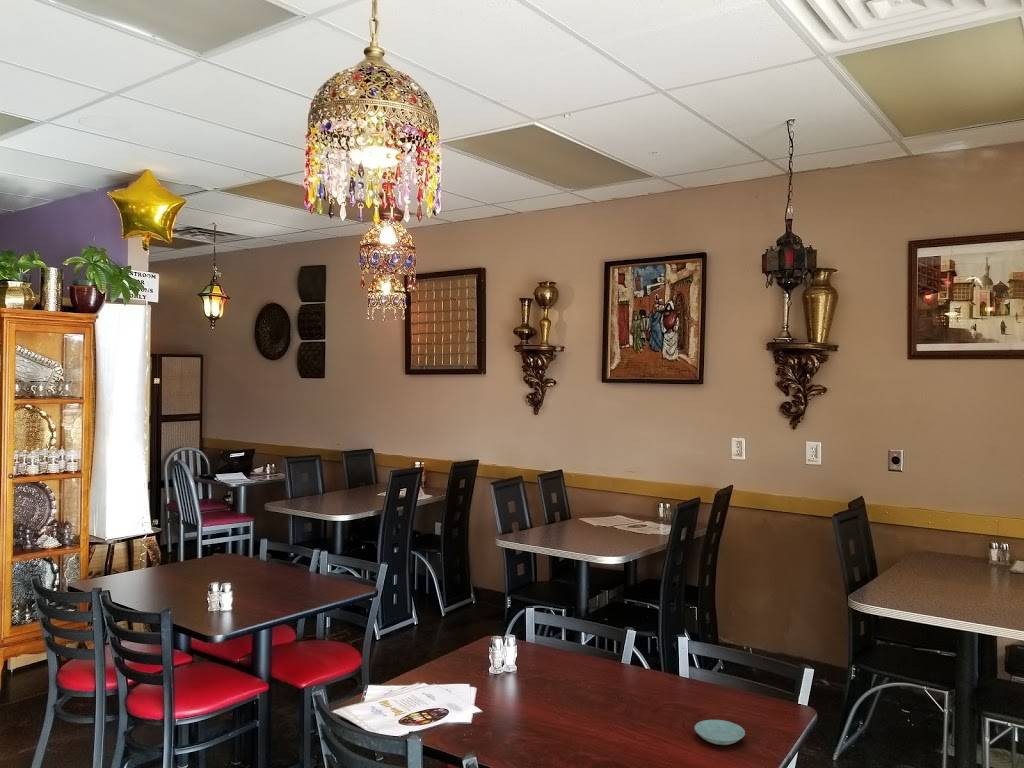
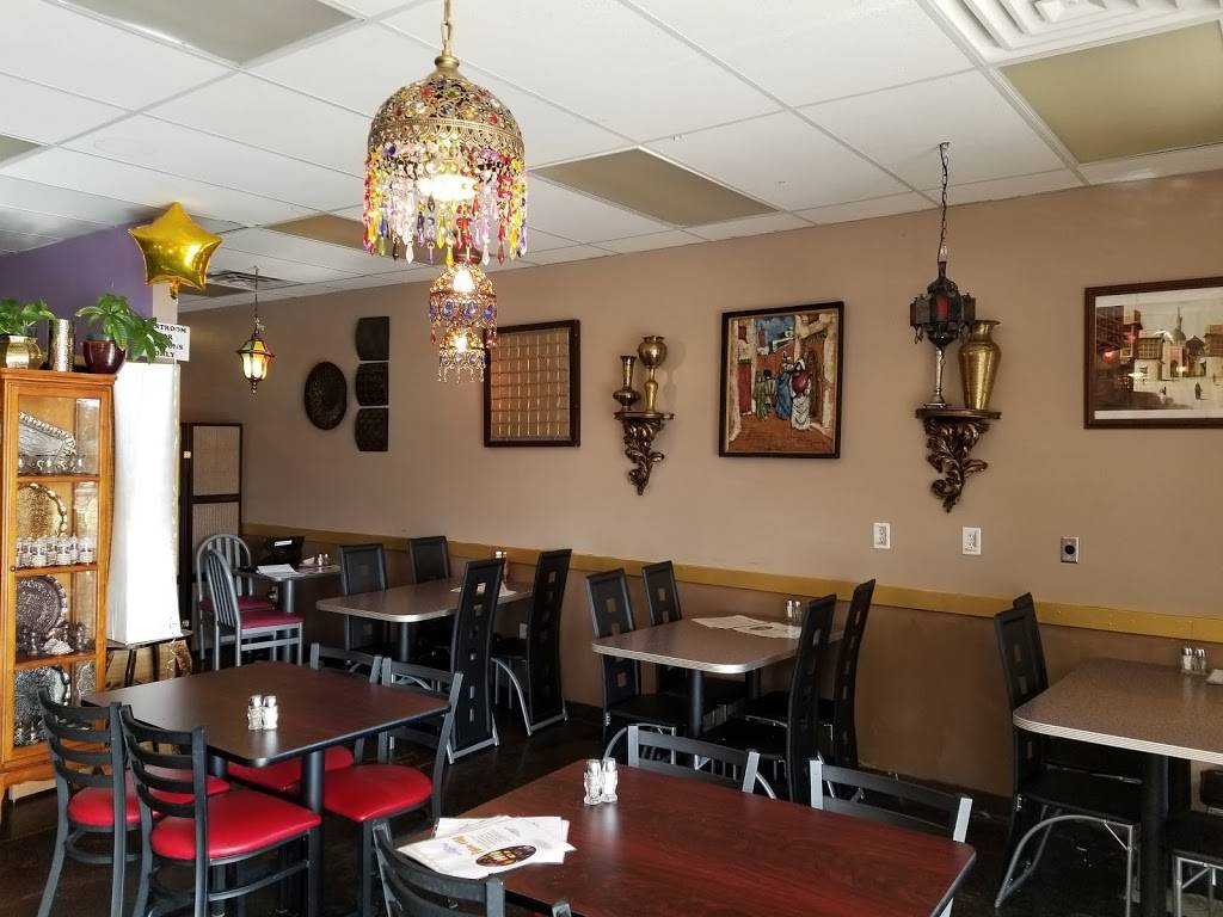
- saucer (719, 734)
